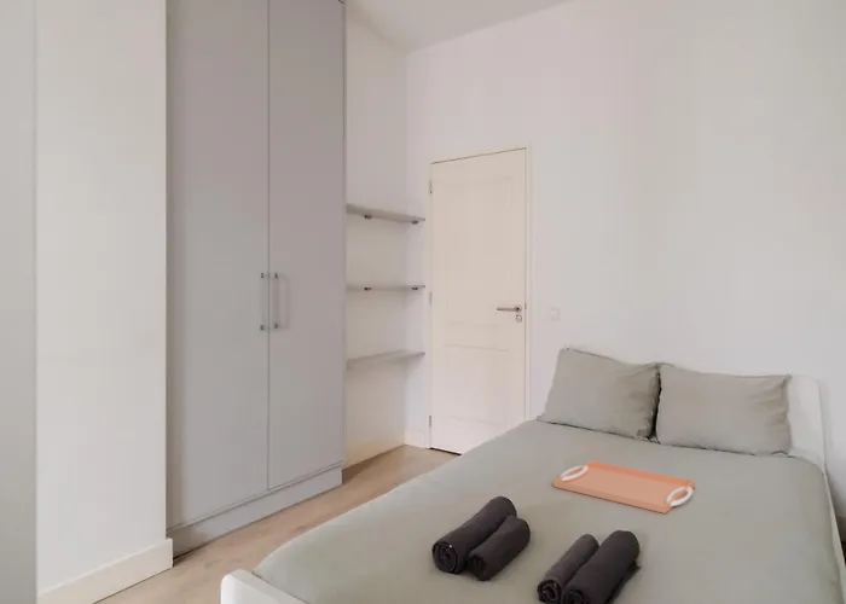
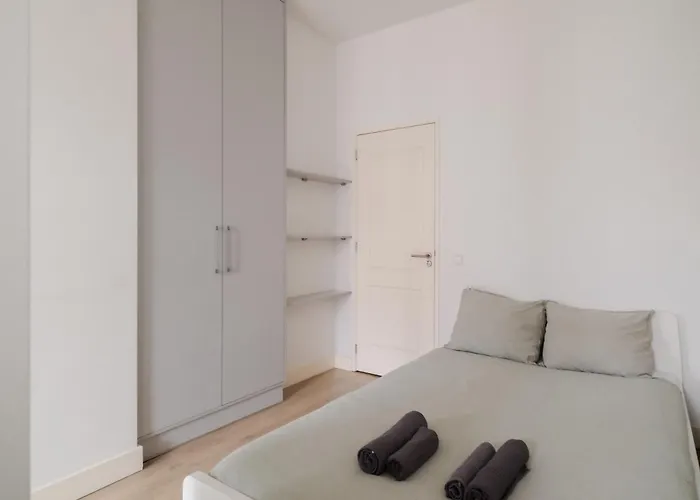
- serving tray (624, 483)
